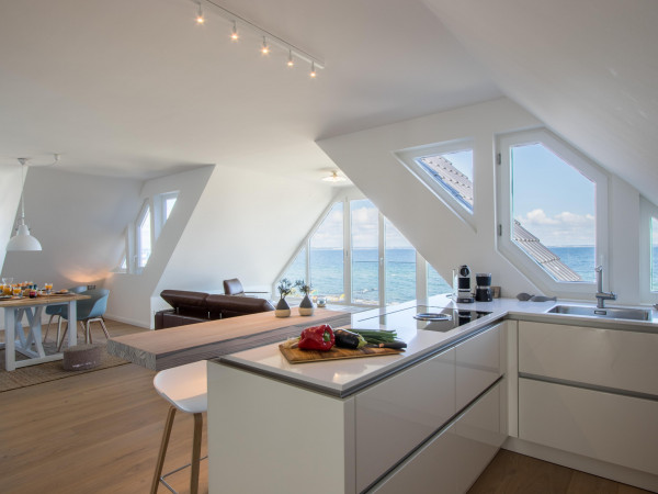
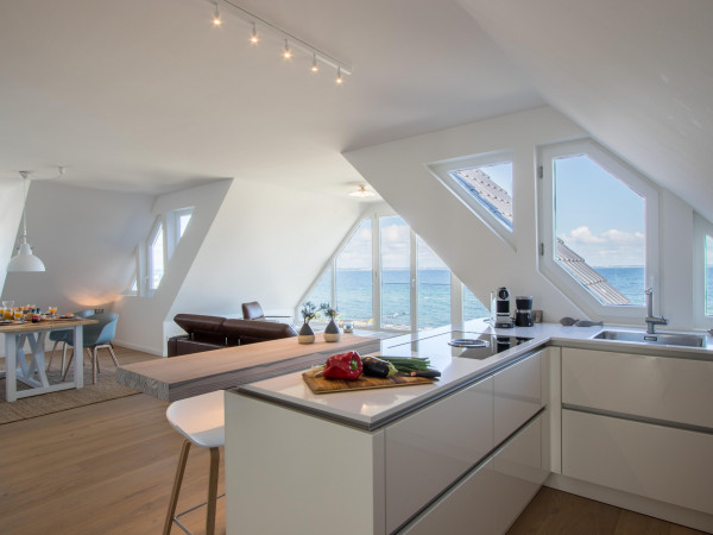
- pouf (79, 357)
